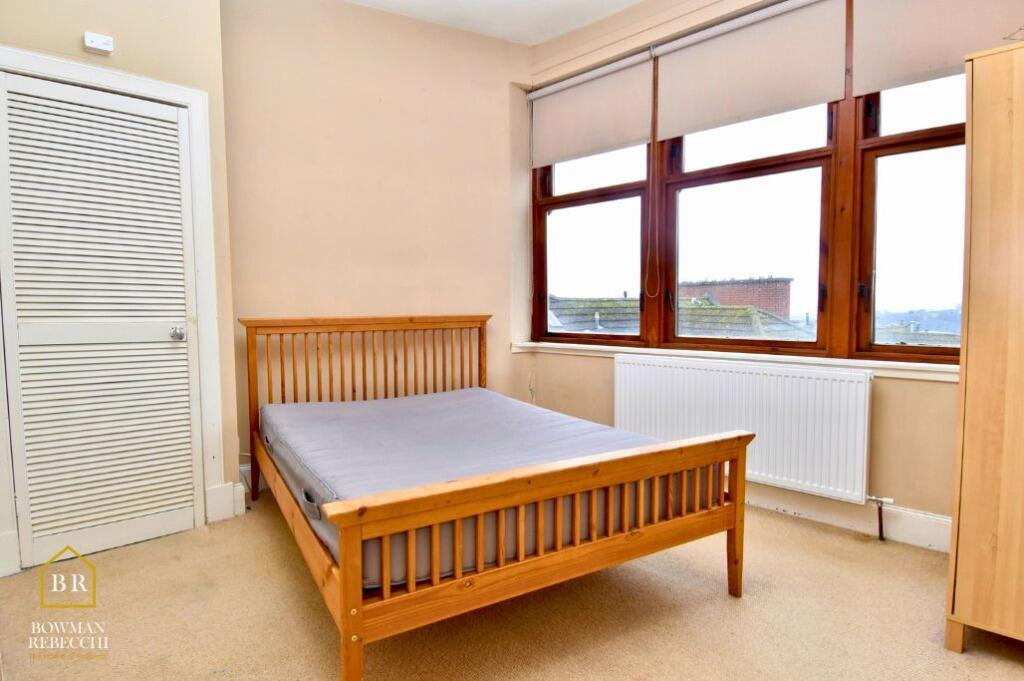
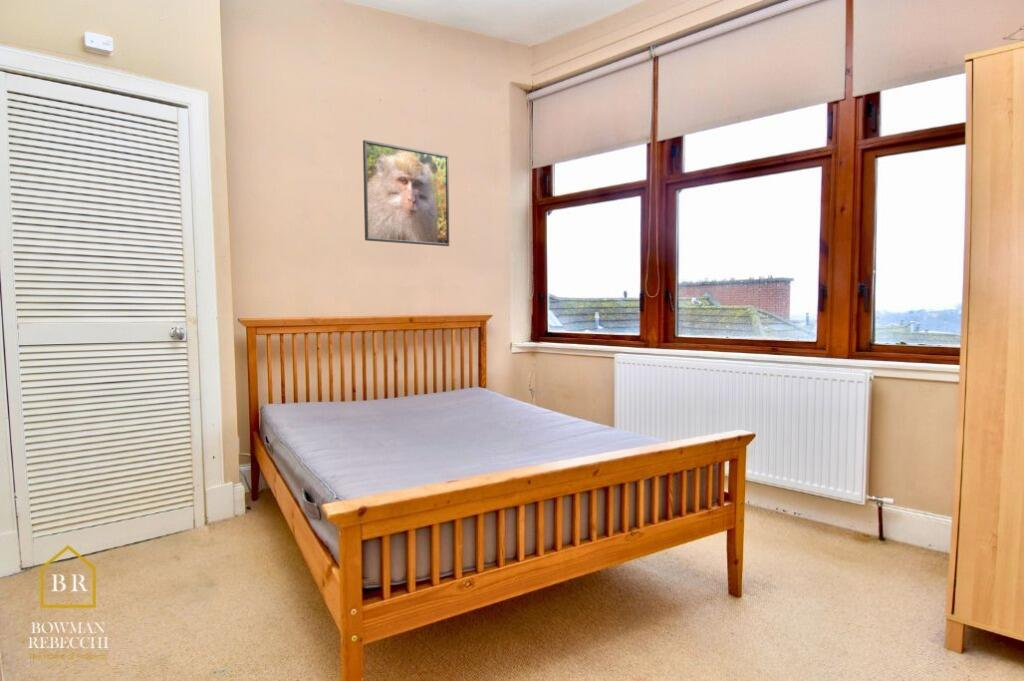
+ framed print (408, 196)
